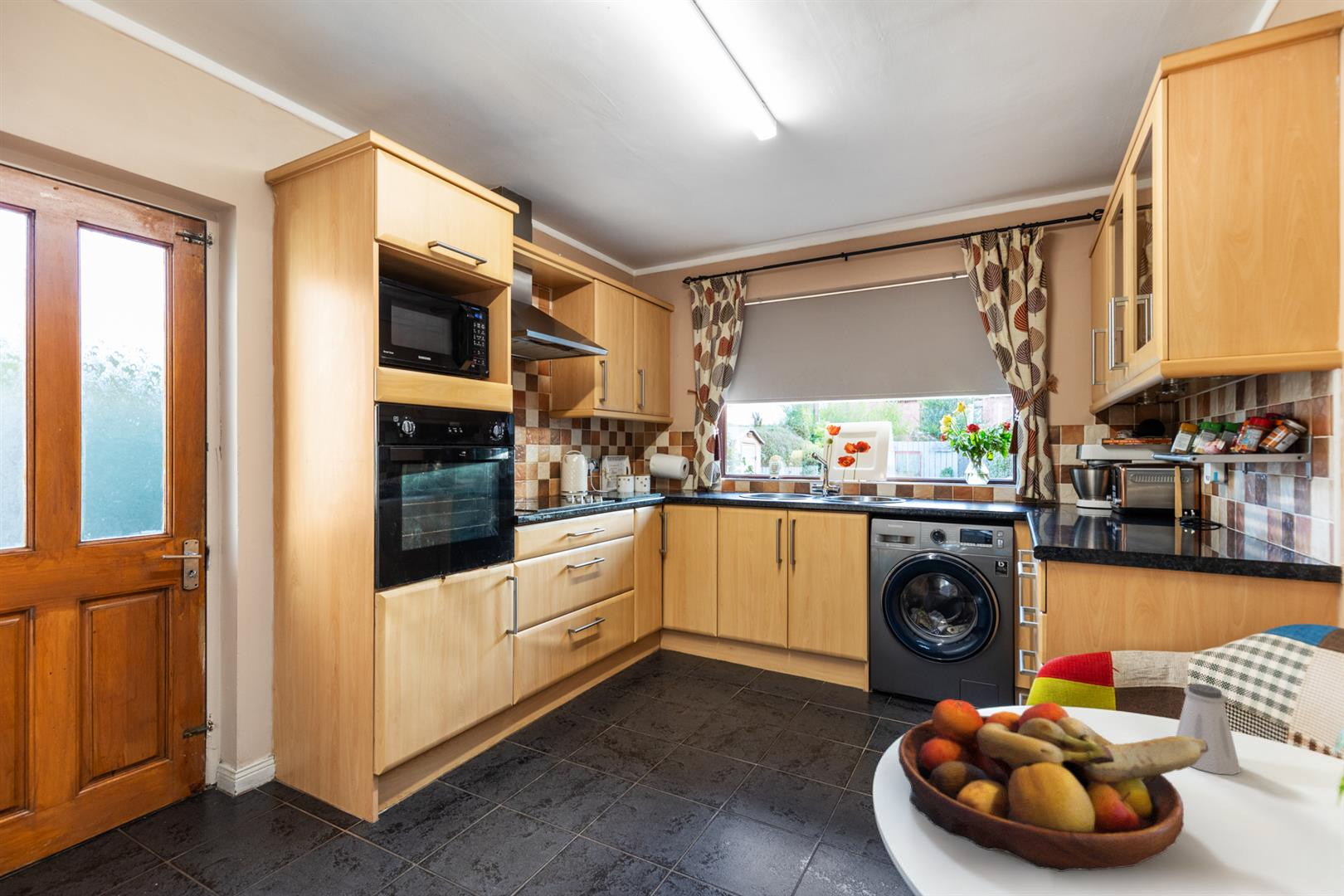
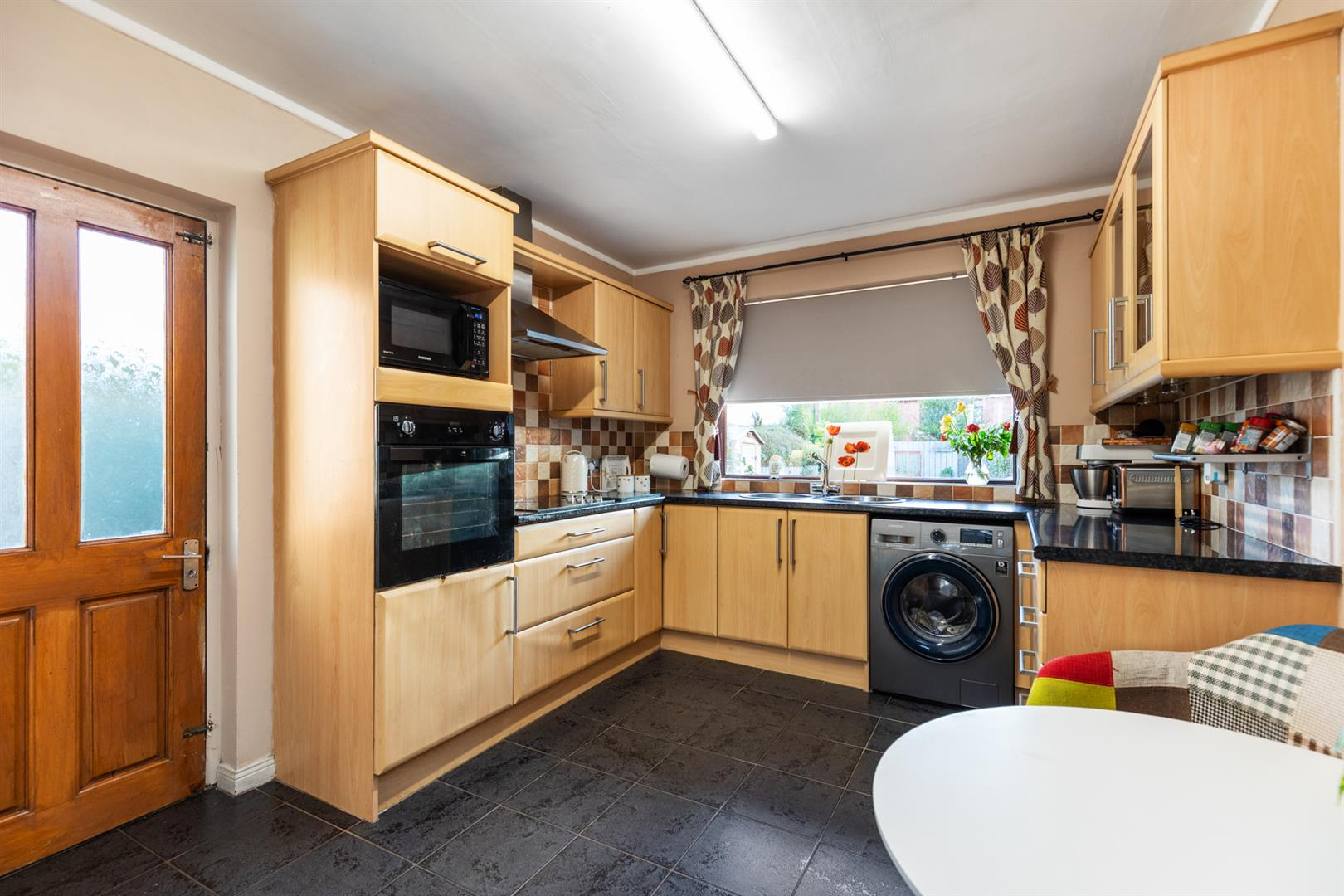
- saltshaker (1205, 724)
- fruit bowl (1030, 754)
